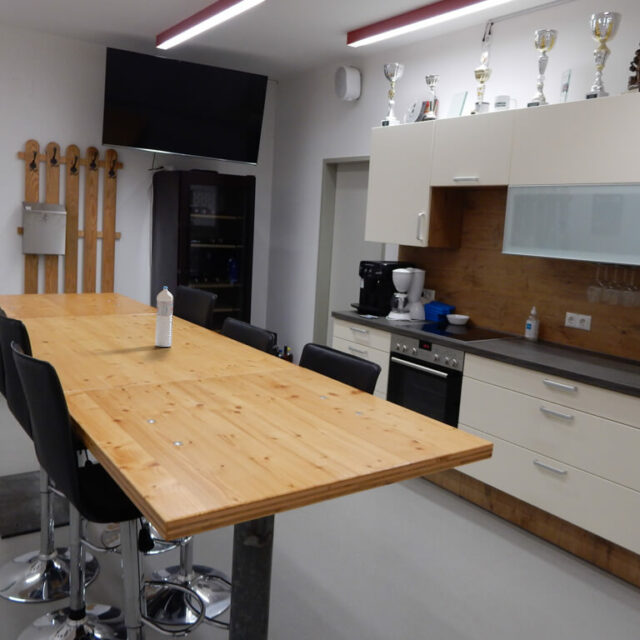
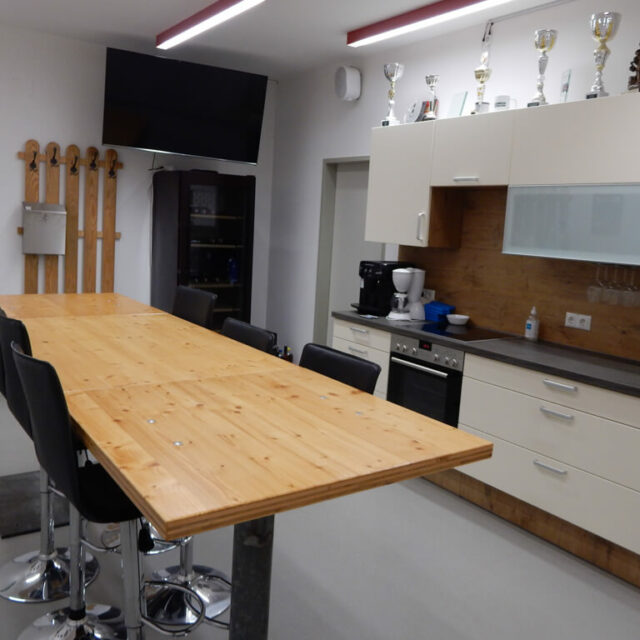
- water bottle (164, 316)
